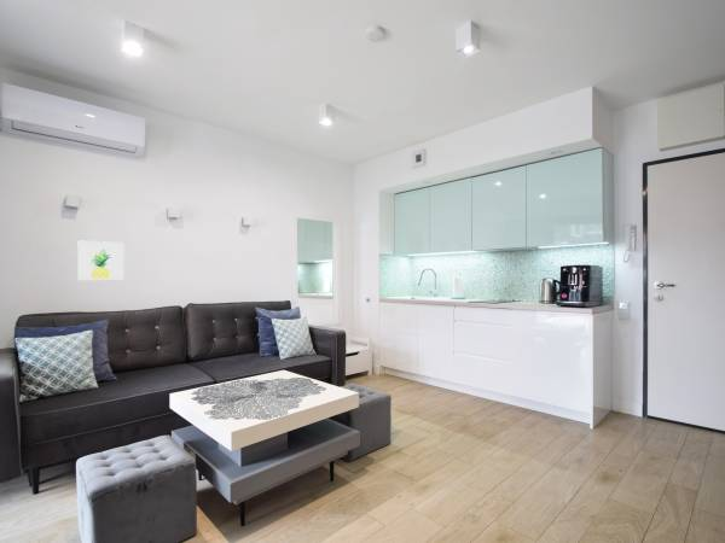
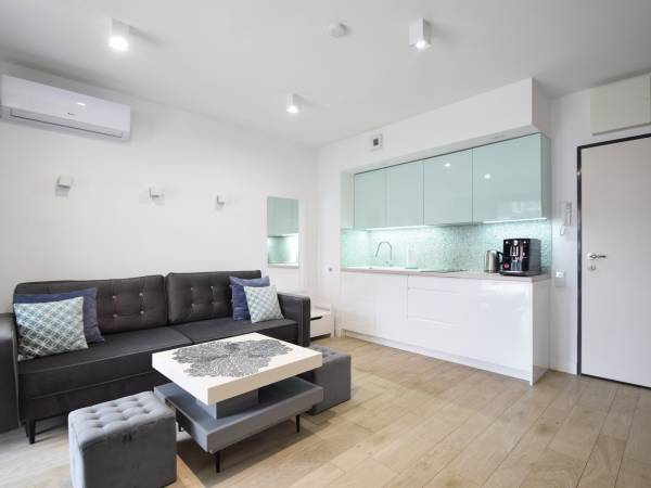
- wall art (102, 261)
